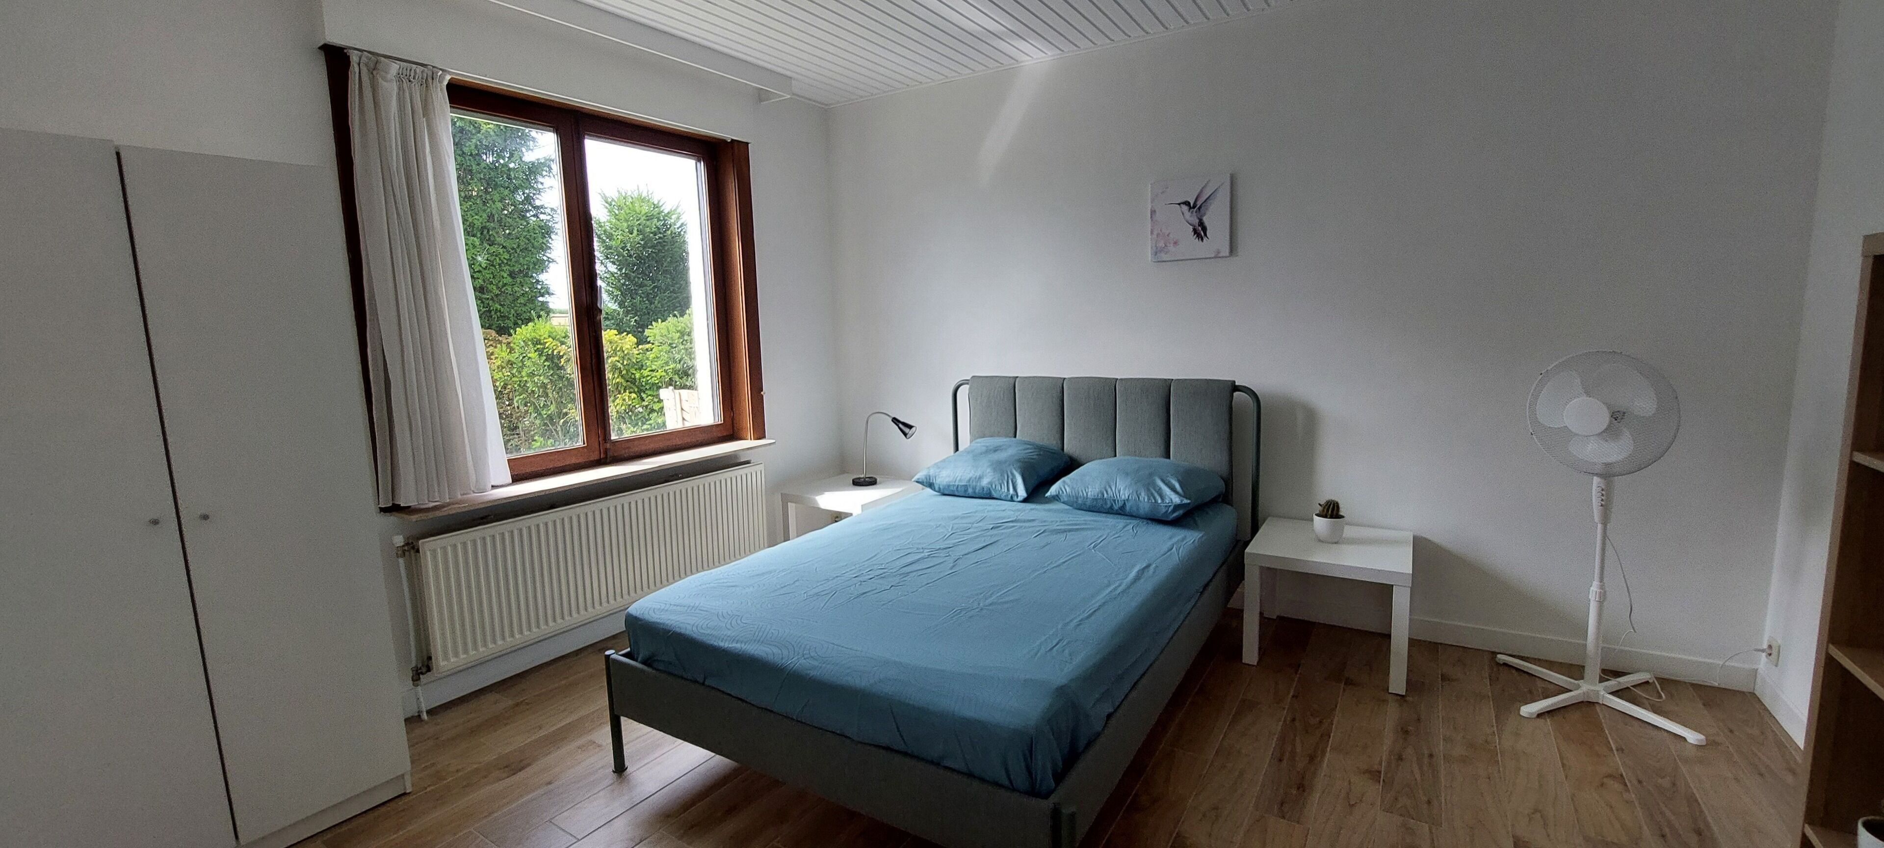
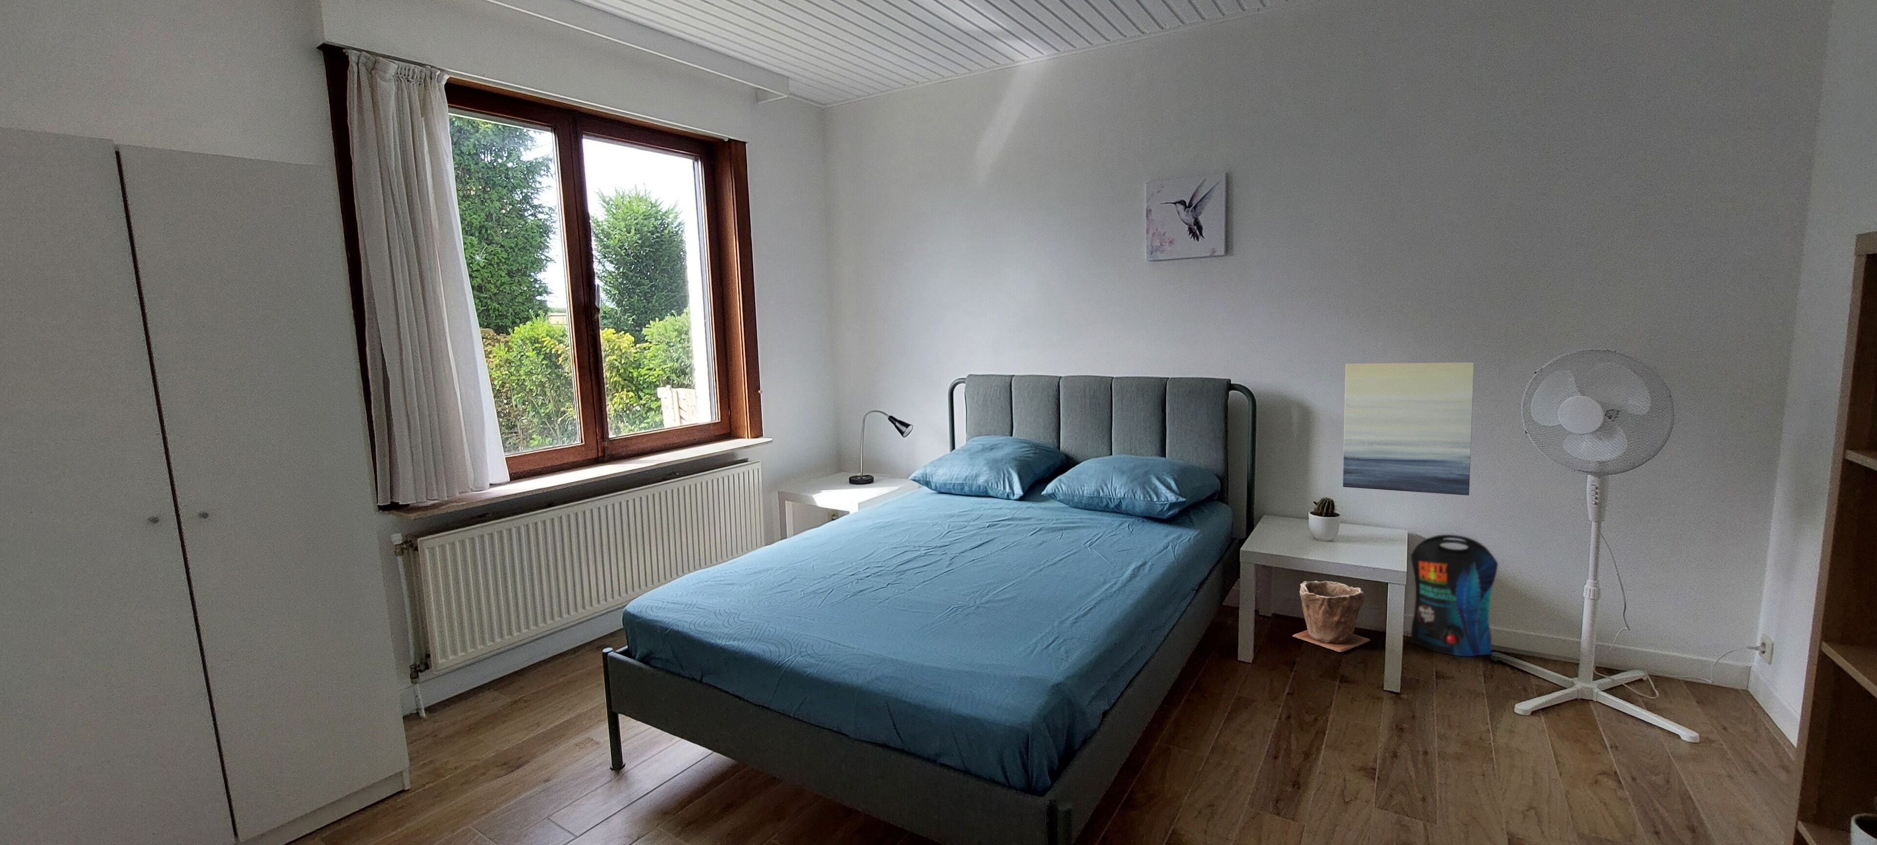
+ plant pot (1331, 613)
+ pouch (1452, 596)
+ wall art (1405, 427)
